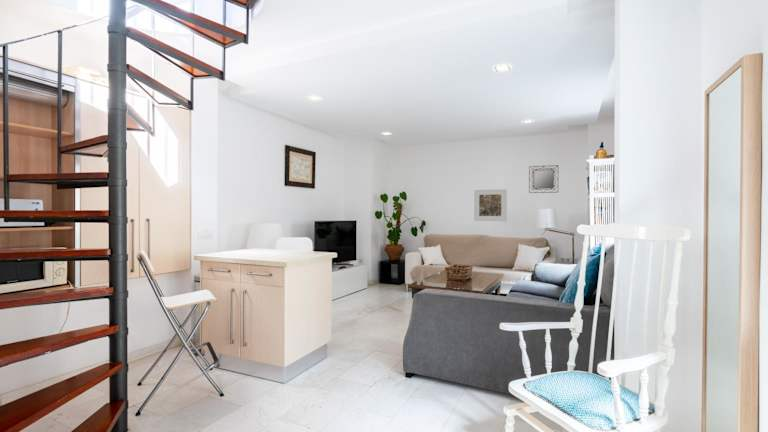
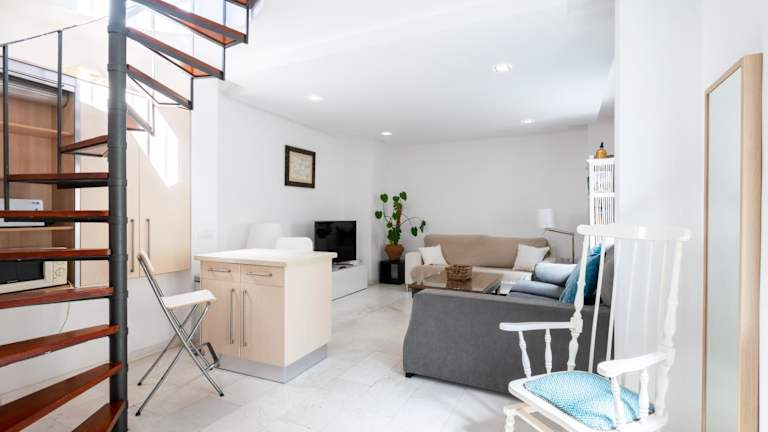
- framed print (490, 205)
- home mirror (543, 179)
